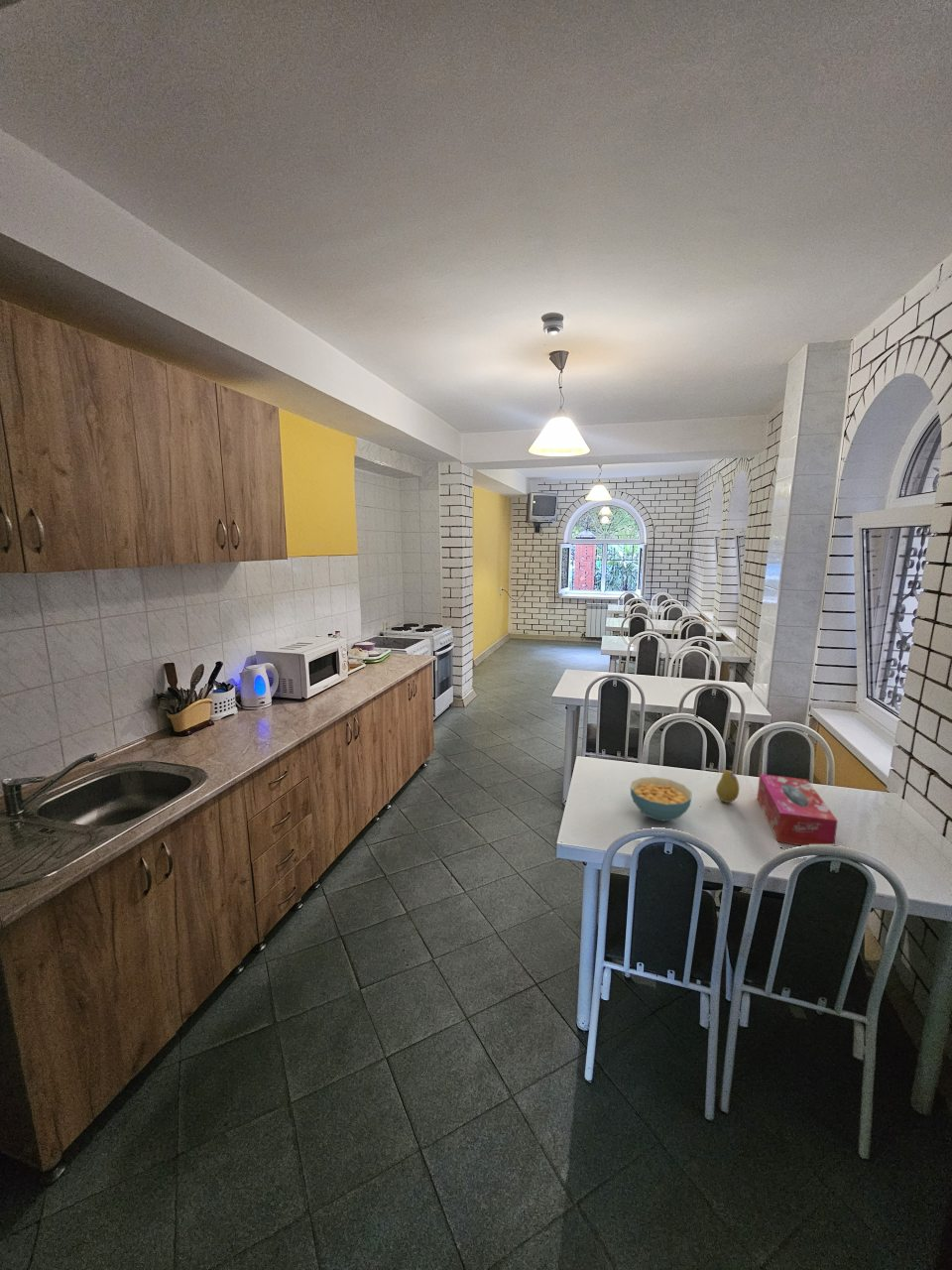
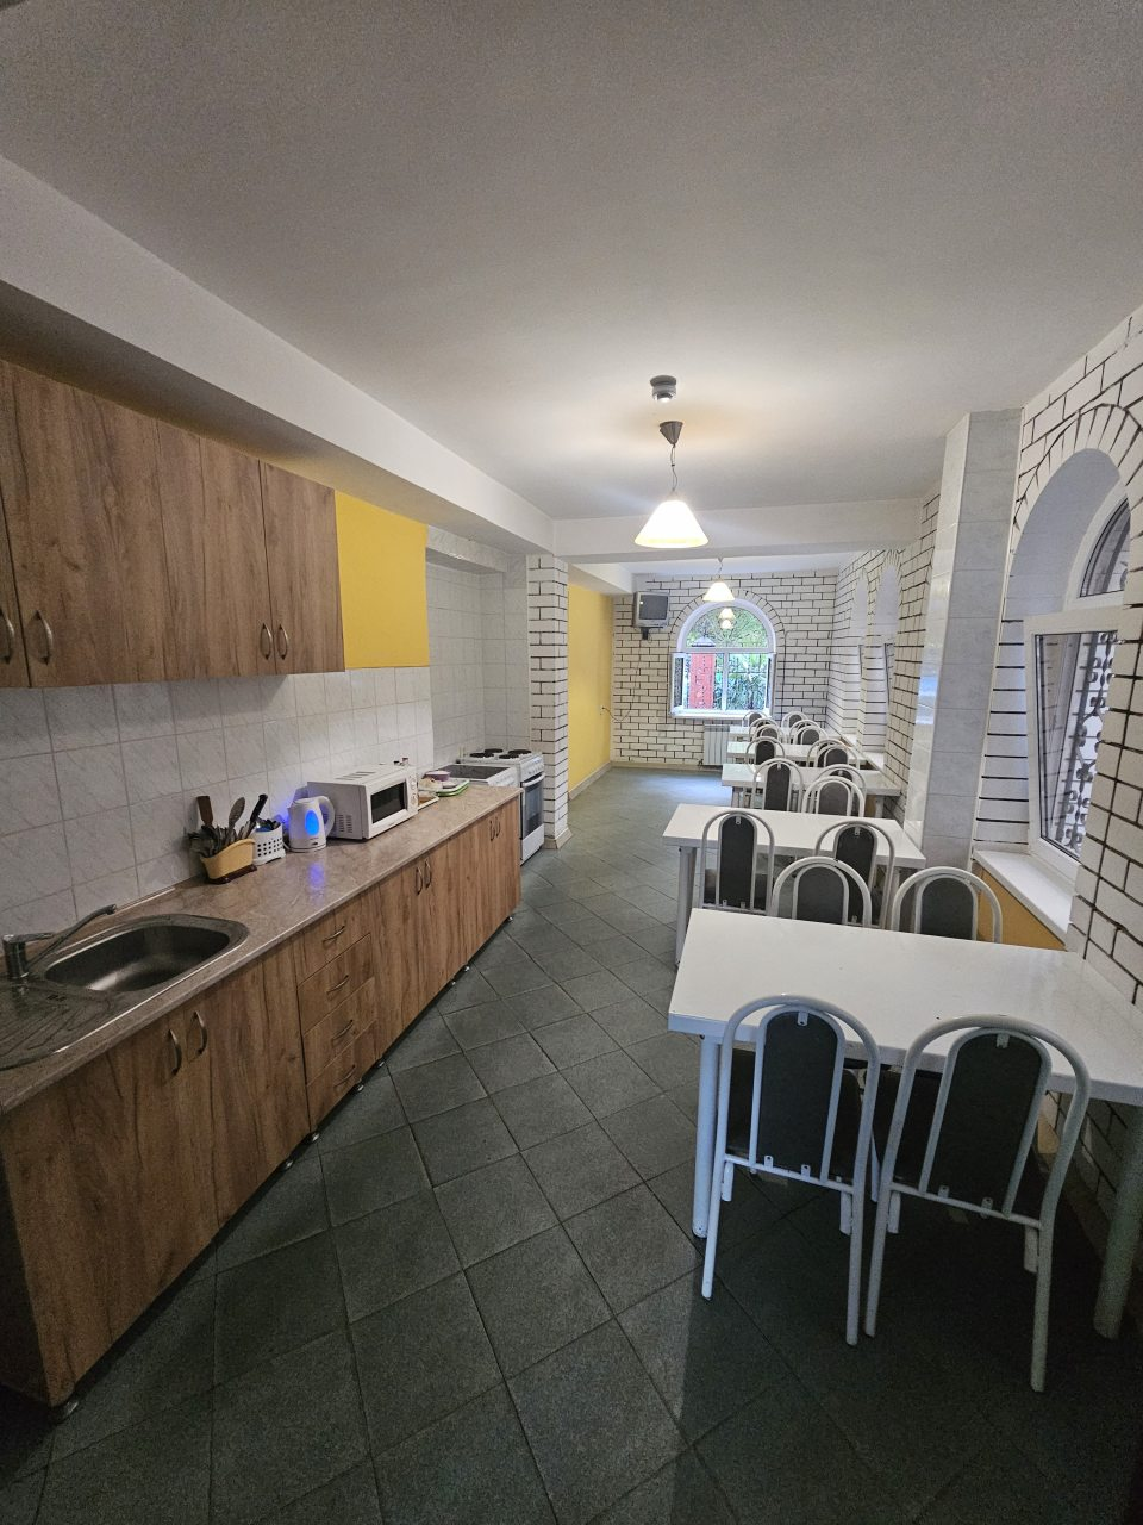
- fruit (727, 786)
- tissue box (793, 809)
- cereal bowl (659, 803)
